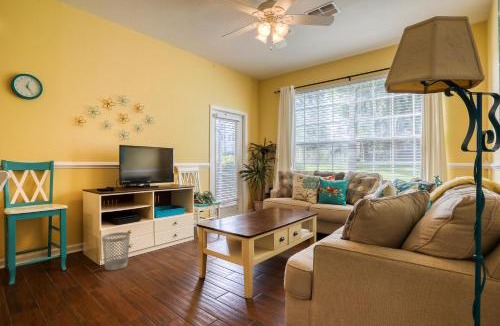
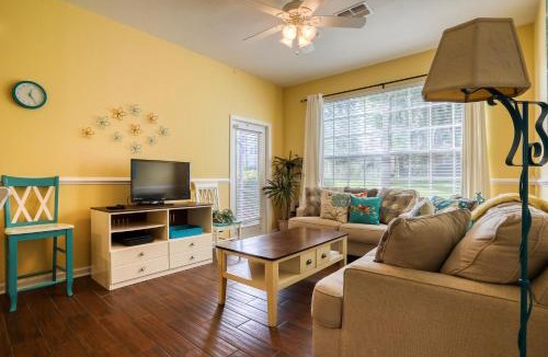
- wastebasket (116, 251)
